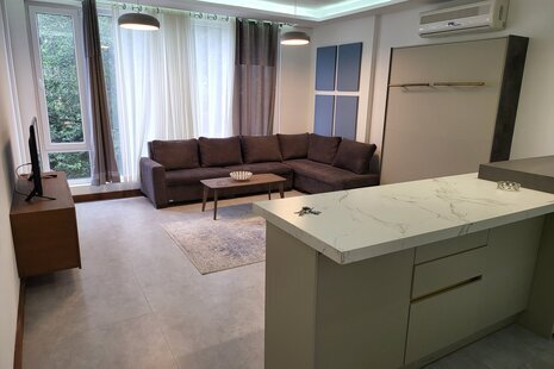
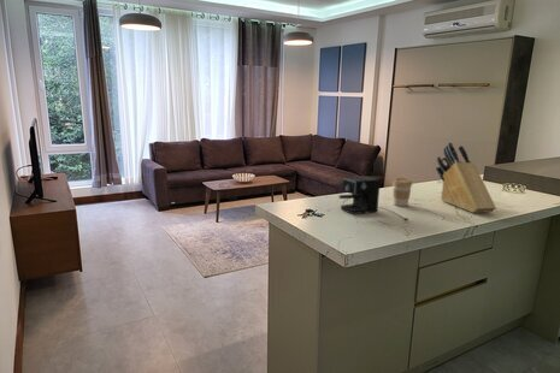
+ knife block (464, 174)
+ coffee maker (372, 197)
+ coffee cup (401, 191)
